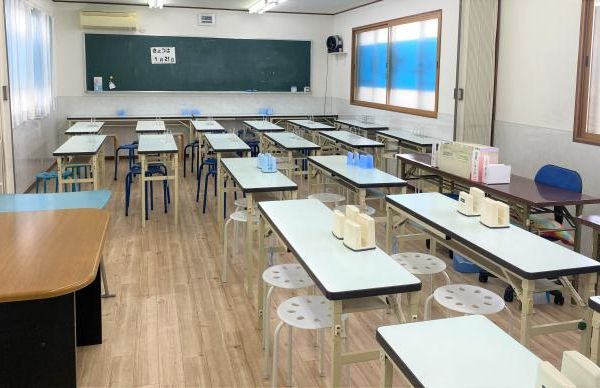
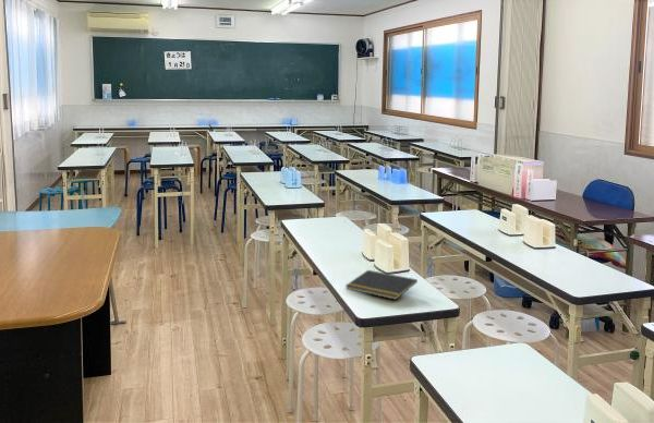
+ notepad (380, 283)
